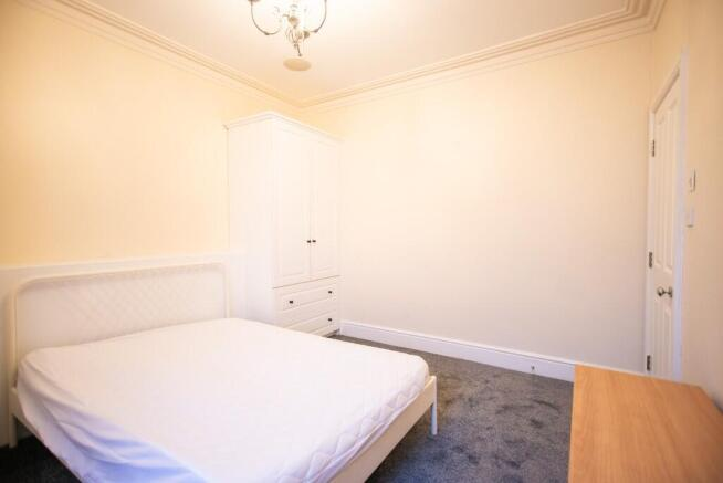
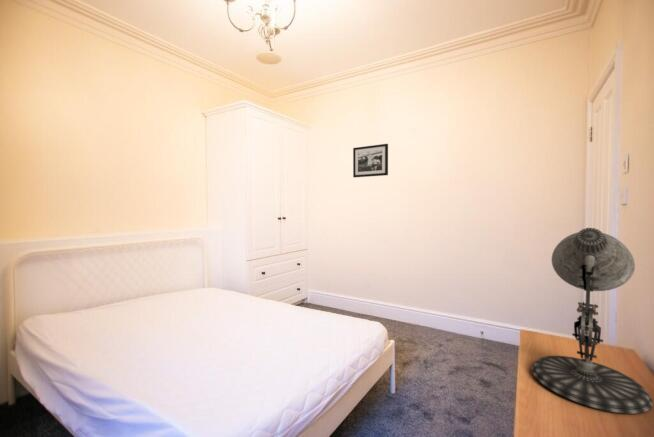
+ picture frame (370, 161)
+ desk lamp (588, 302)
